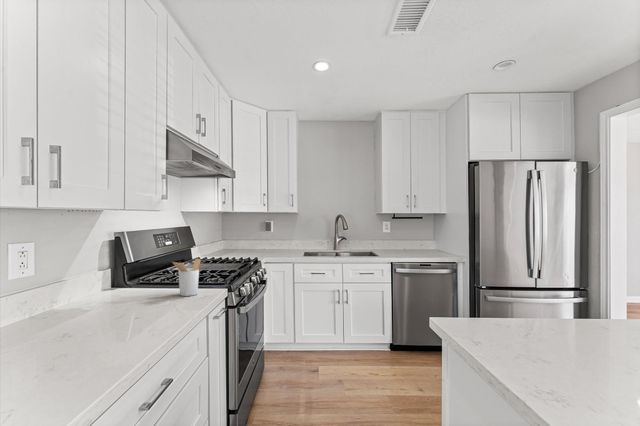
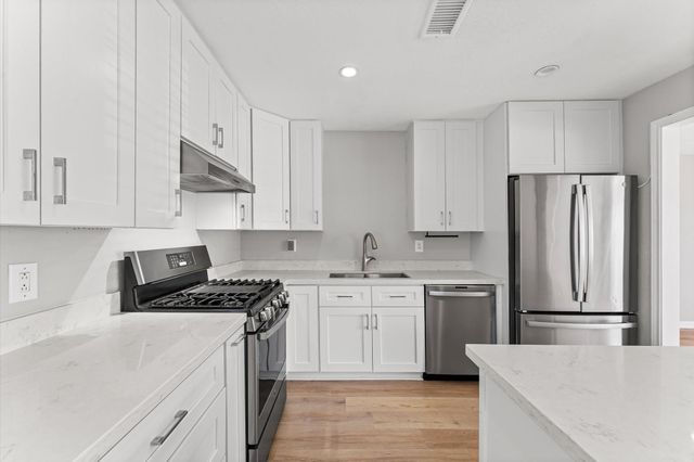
- utensil holder (185, 276)
